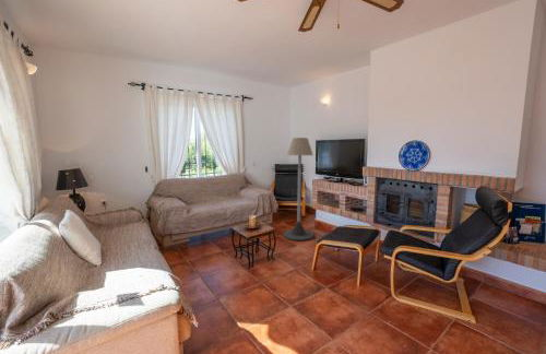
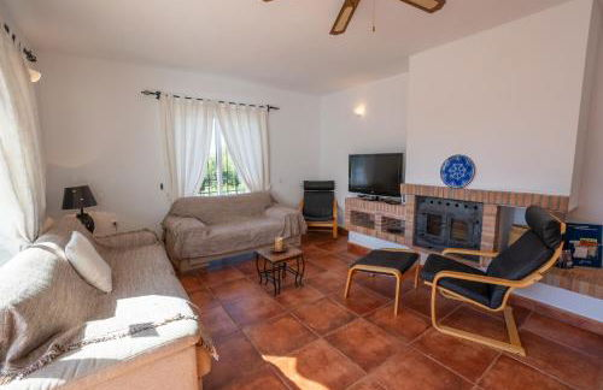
- floor lamp (299, 187)
